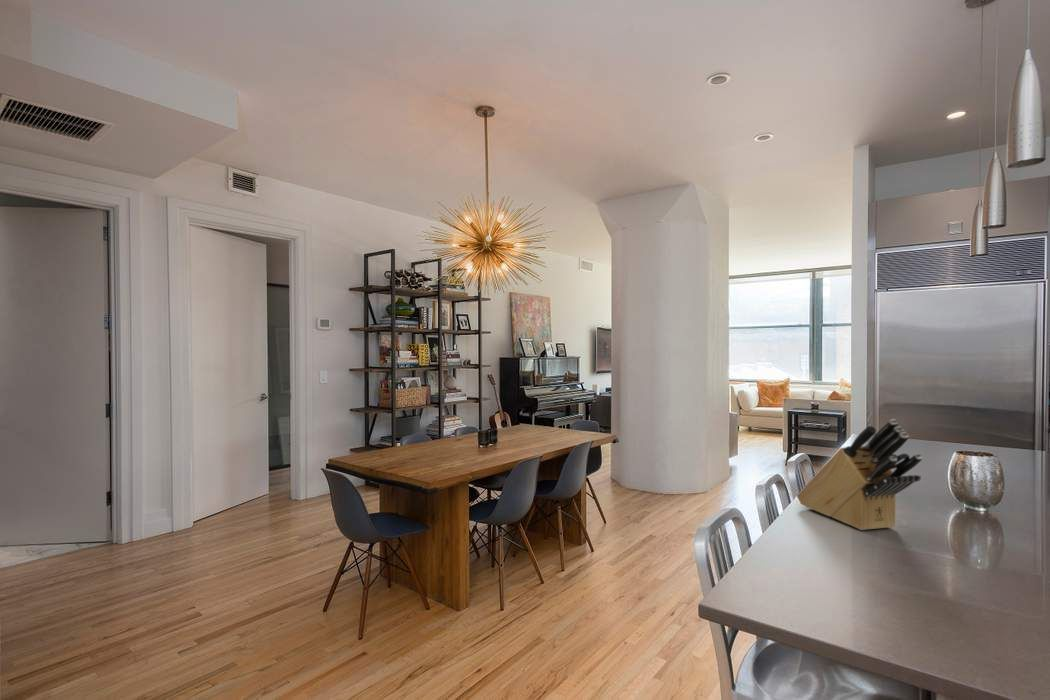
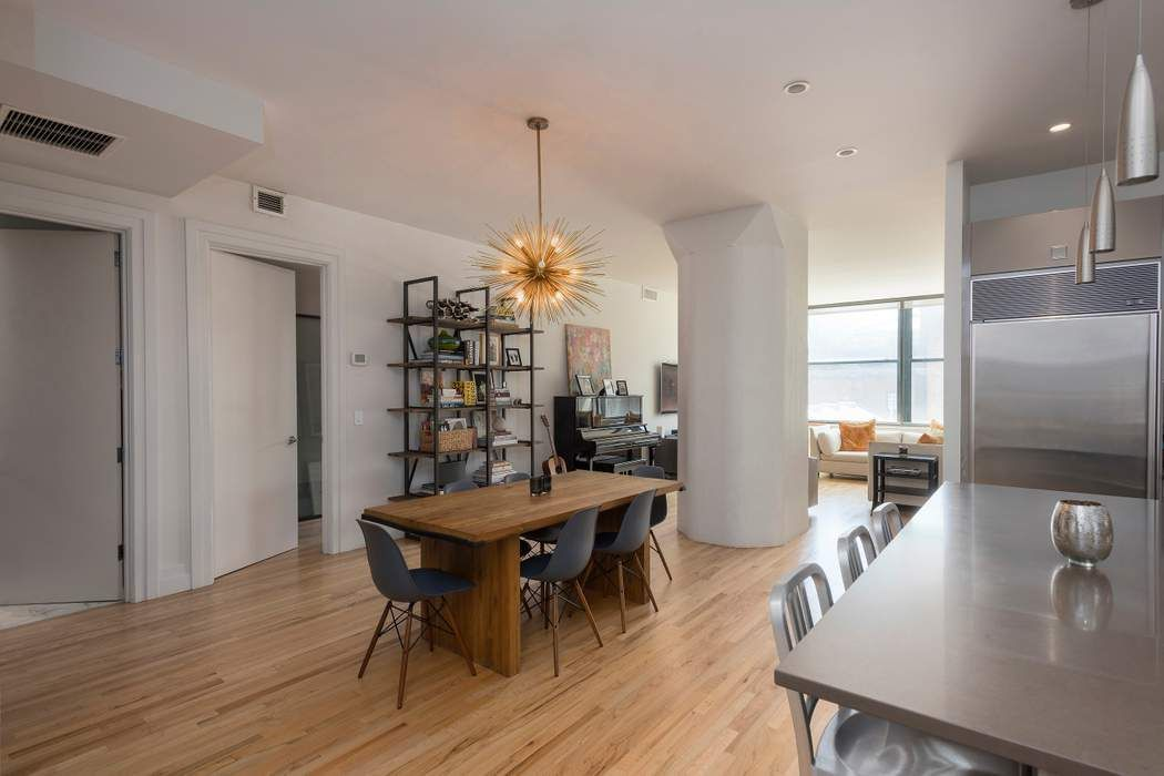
- knife block (854, 467)
